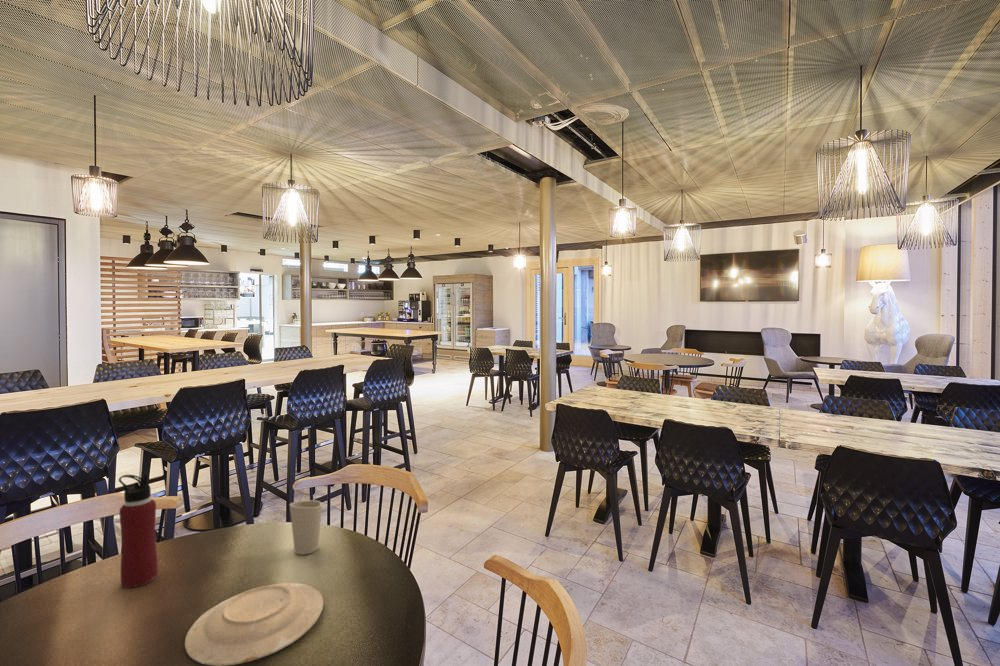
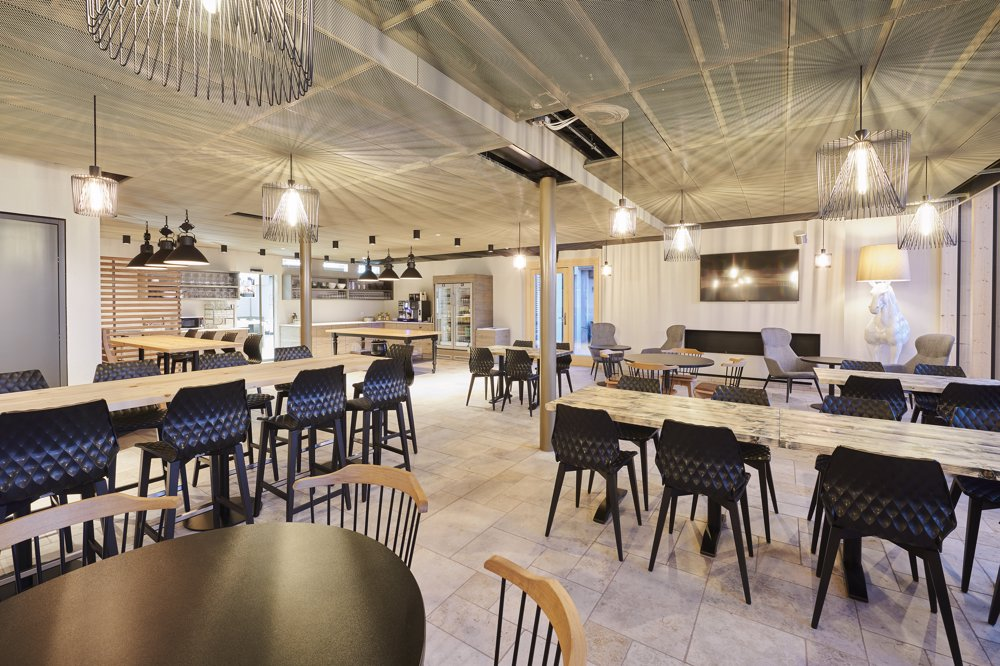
- water bottle (138, 527)
- plate (258, 611)
- cup (306, 525)
